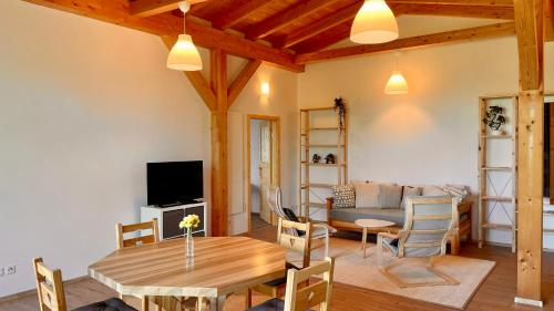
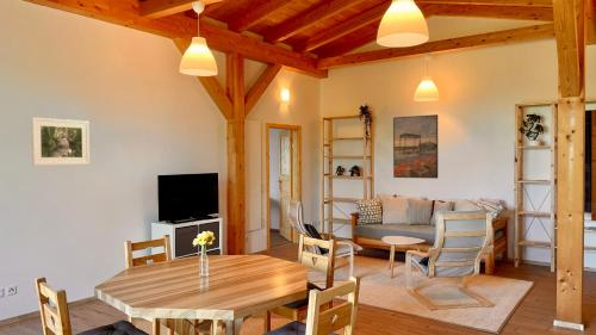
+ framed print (62, 142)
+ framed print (415, 147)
